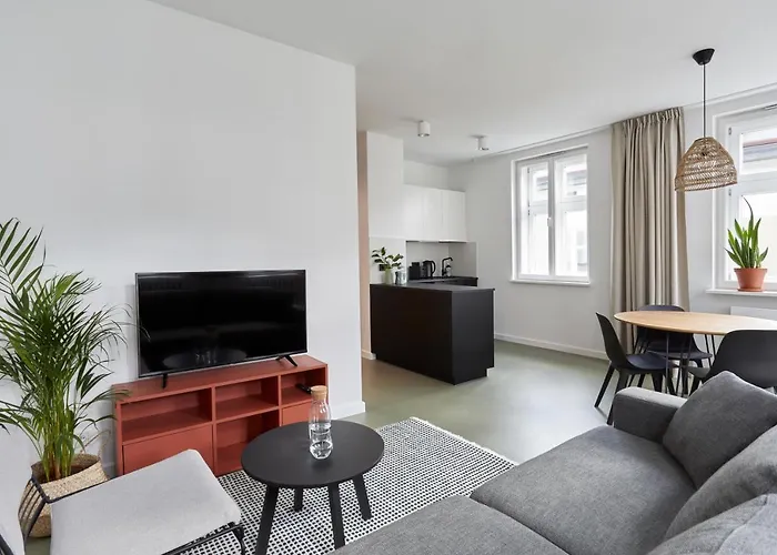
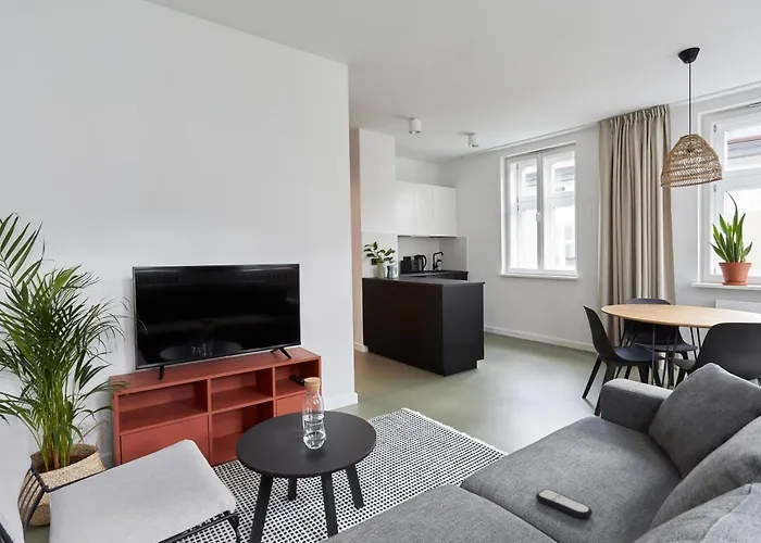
+ remote control (563, 503)
